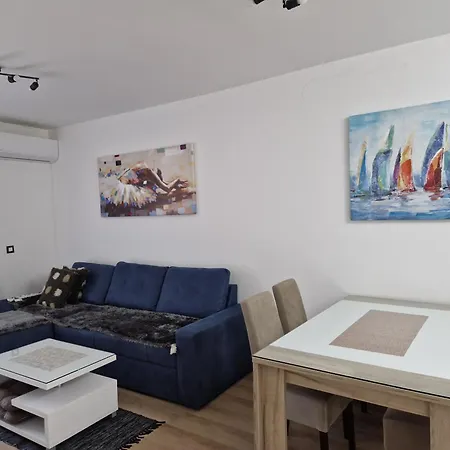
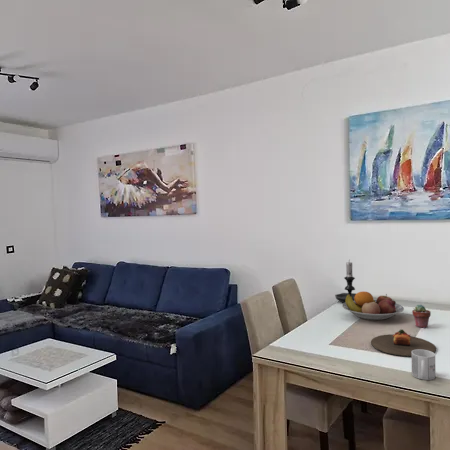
+ candle holder (350, 280)
+ mug (423, 366)
+ fruit bowl (372, 304)
+ potted succulent (421, 315)
+ plate (402, 337)
